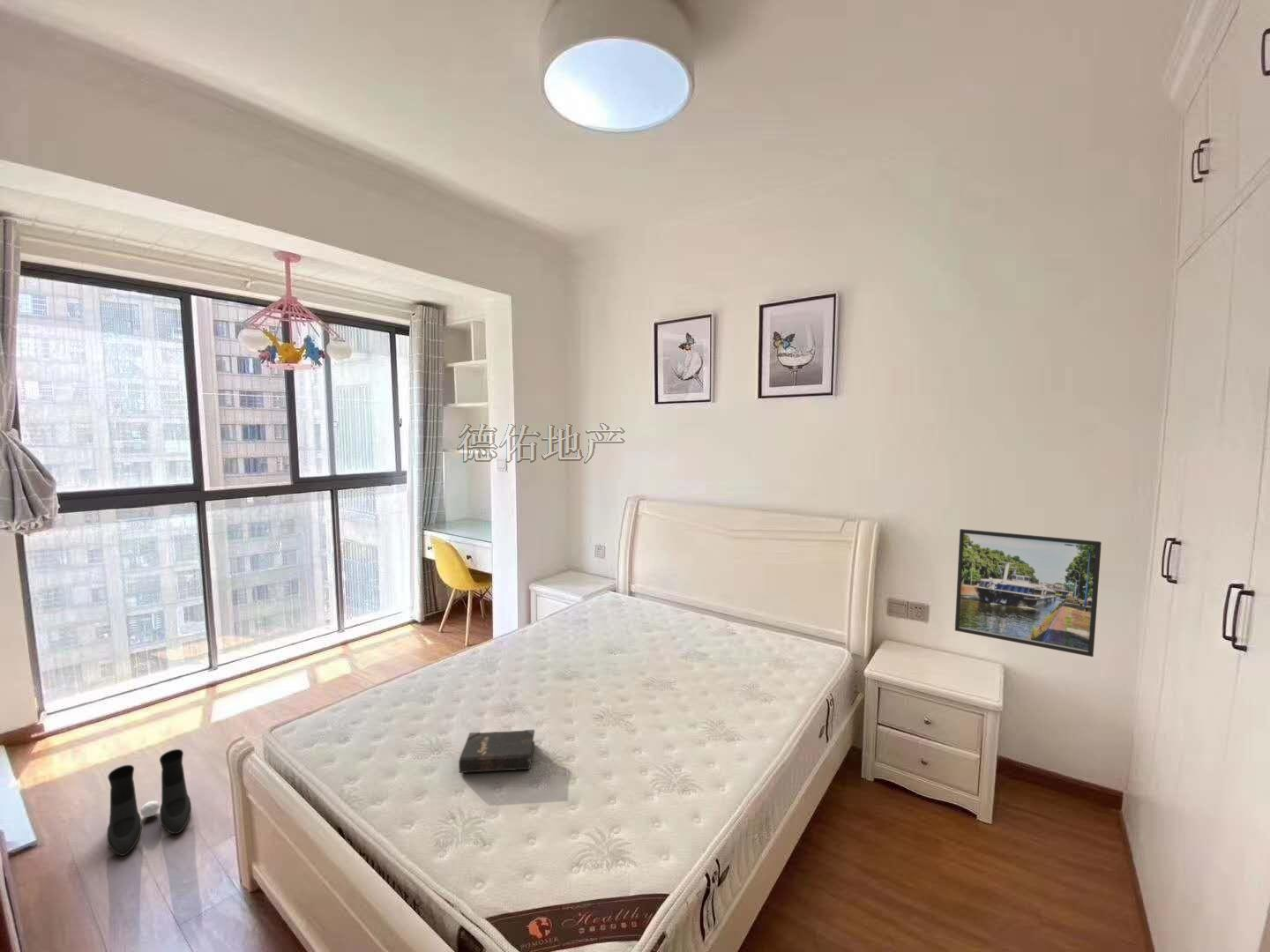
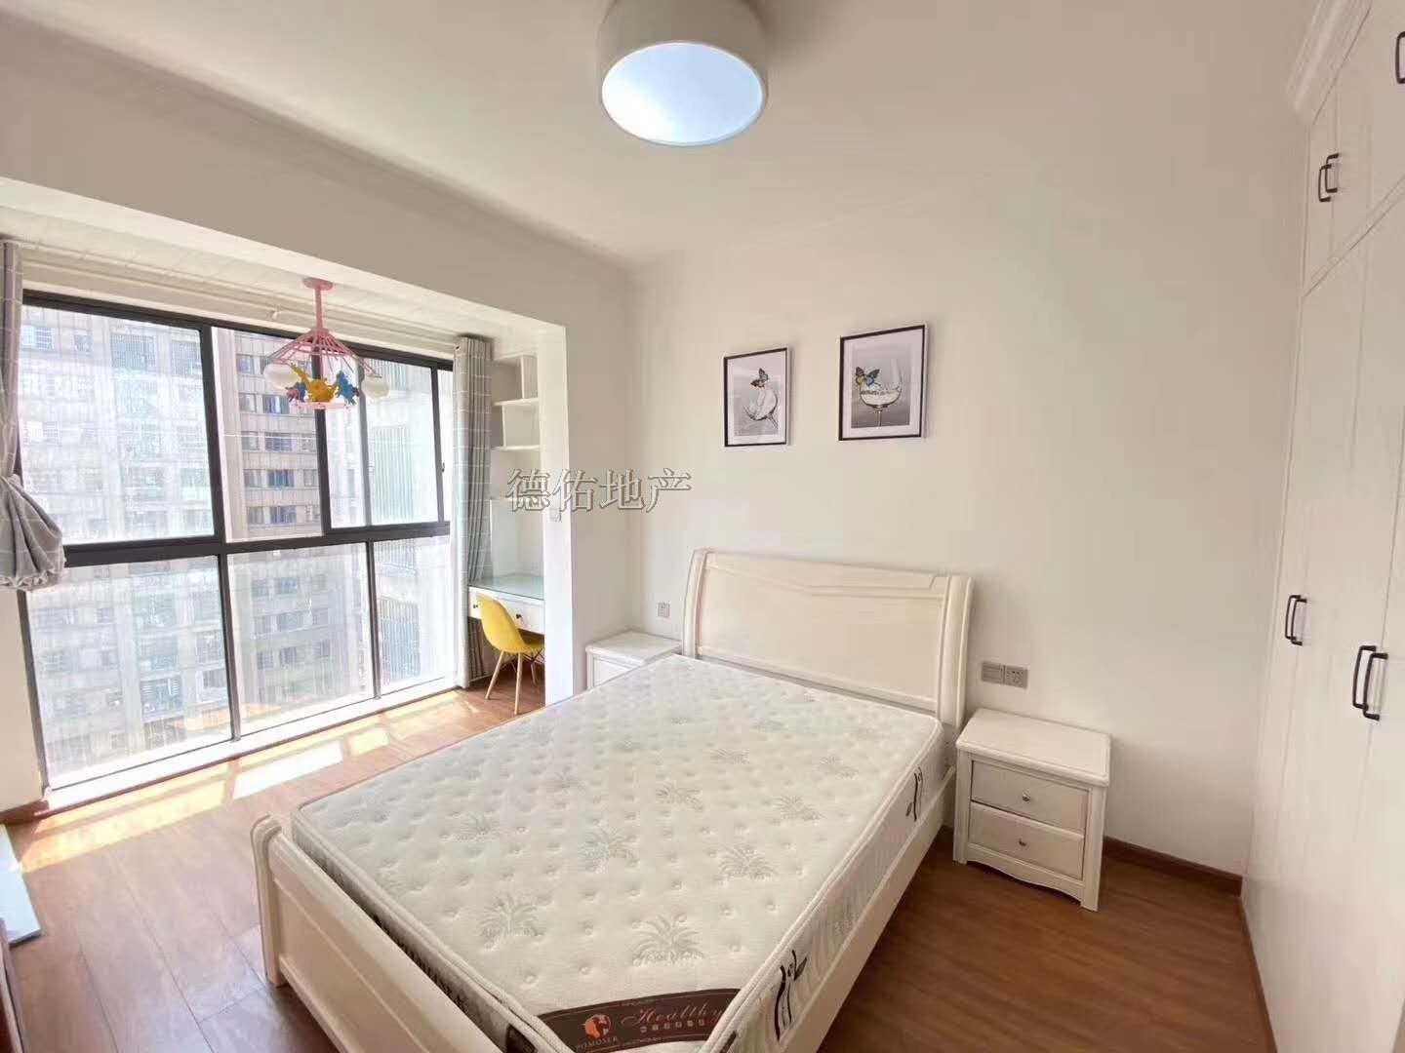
- hardback book (498, 751)
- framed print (1022, 589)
- boots (149, 801)
